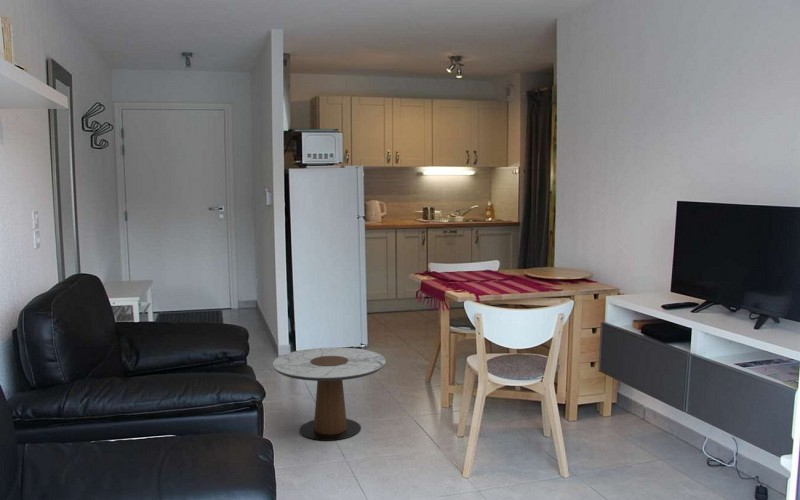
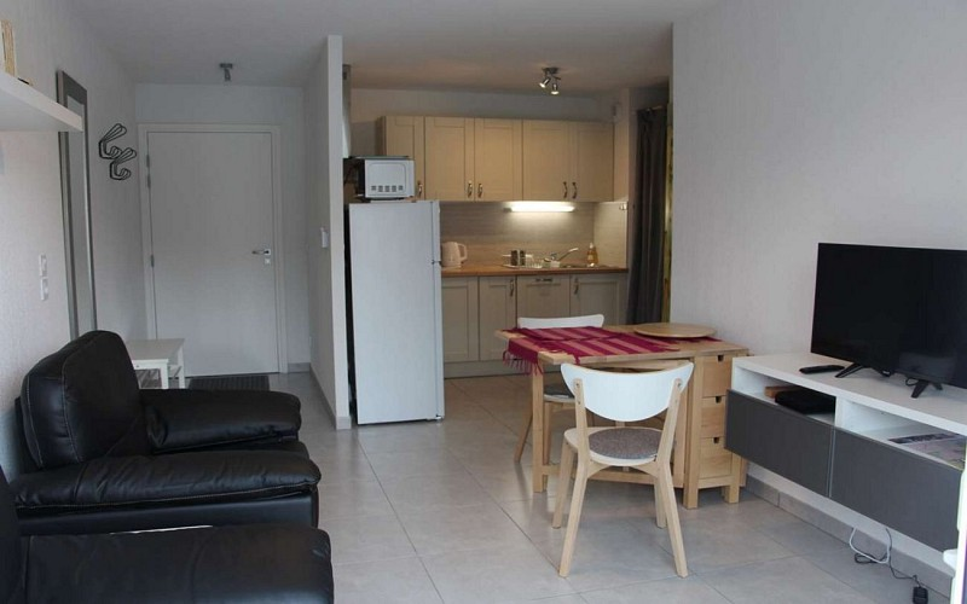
- side table (330, 394)
